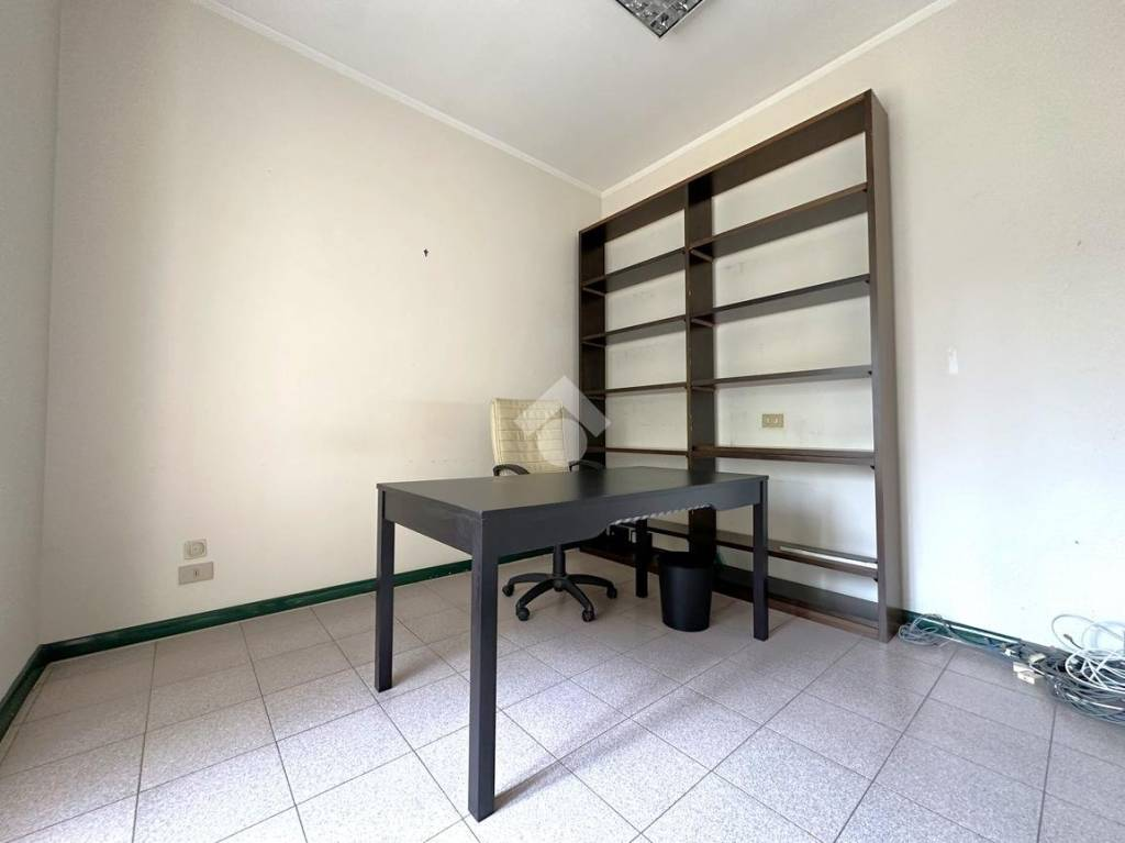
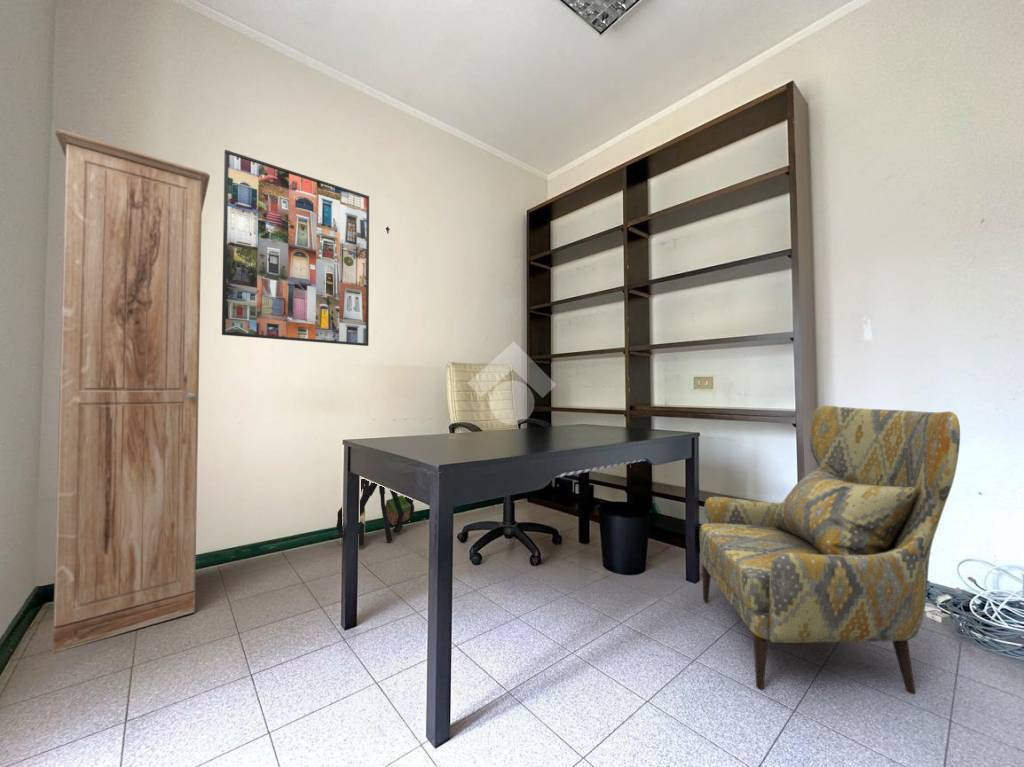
+ armchair (811, 525)
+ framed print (303, 257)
+ cabinet (137, 390)
+ toy figurine (380, 495)
